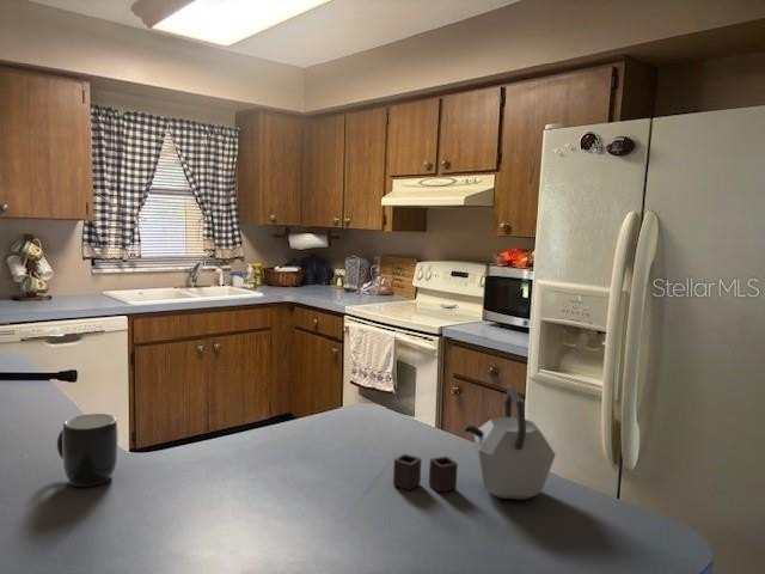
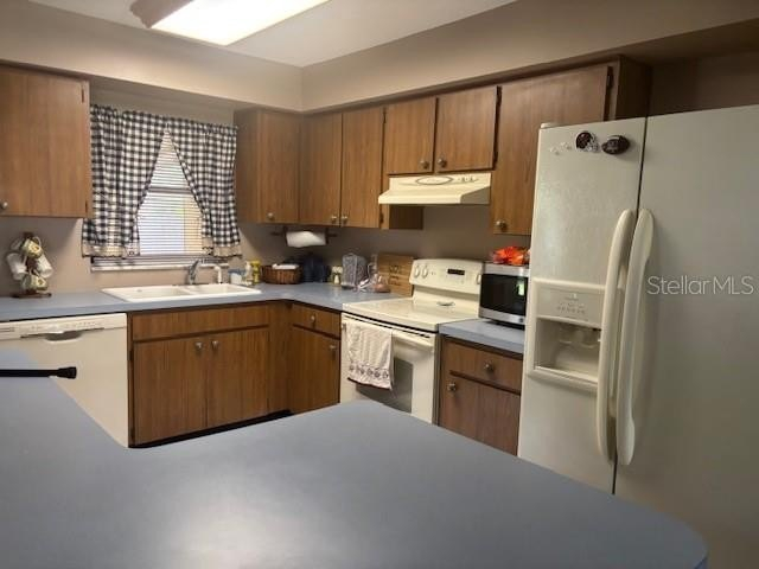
- kettle (475, 440)
- mug (84, 448)
